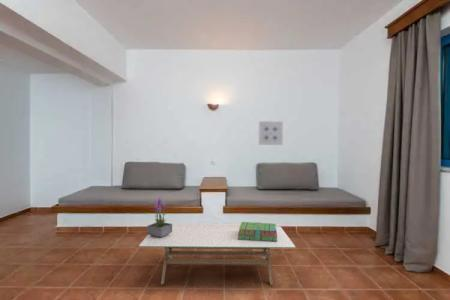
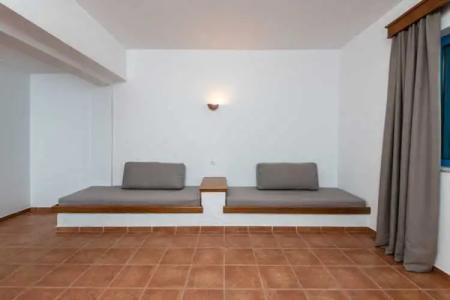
- stack of books (257, 230)
- wall art (270, 133)
- potted plant (159, 214)
- coffee table (217, 253)
